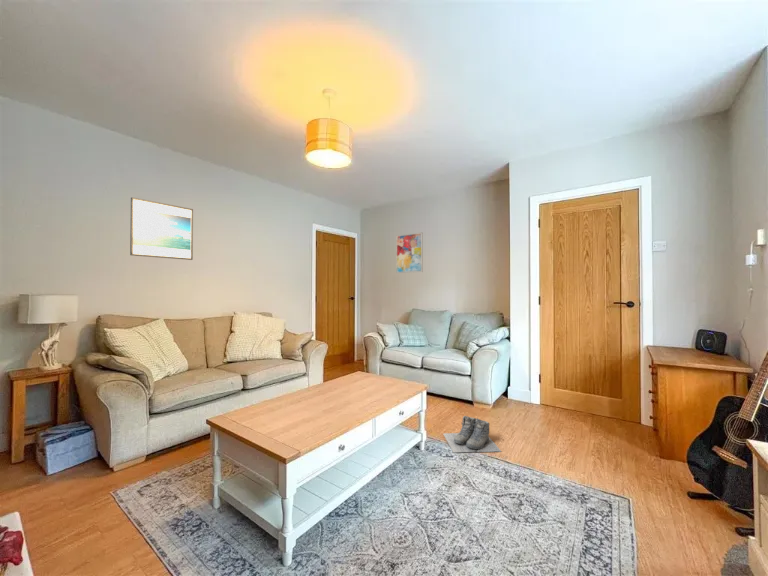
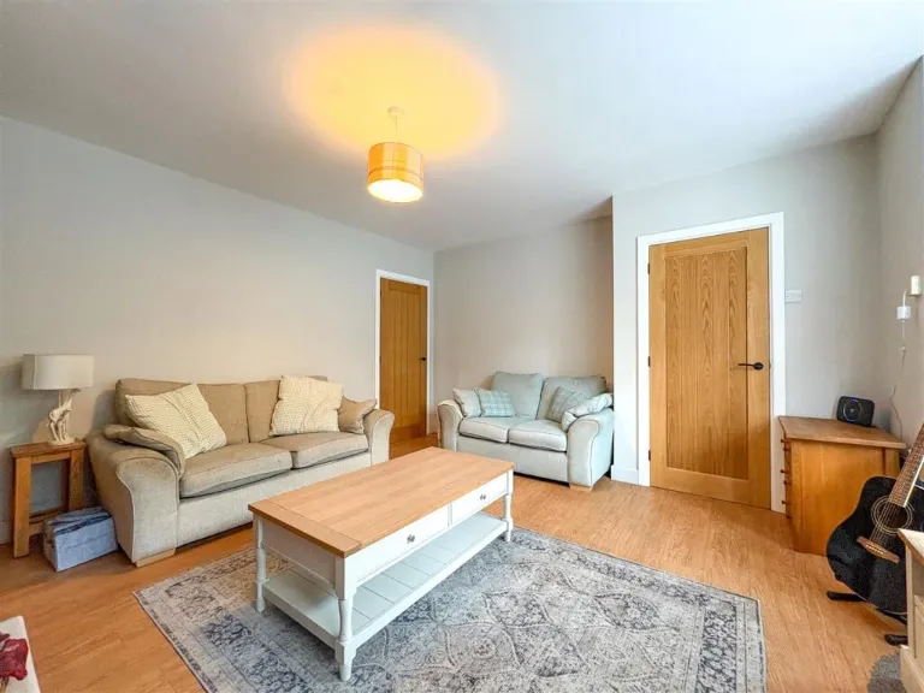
- wall art (409, 253)
- boots (470, 430)
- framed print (163, 230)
